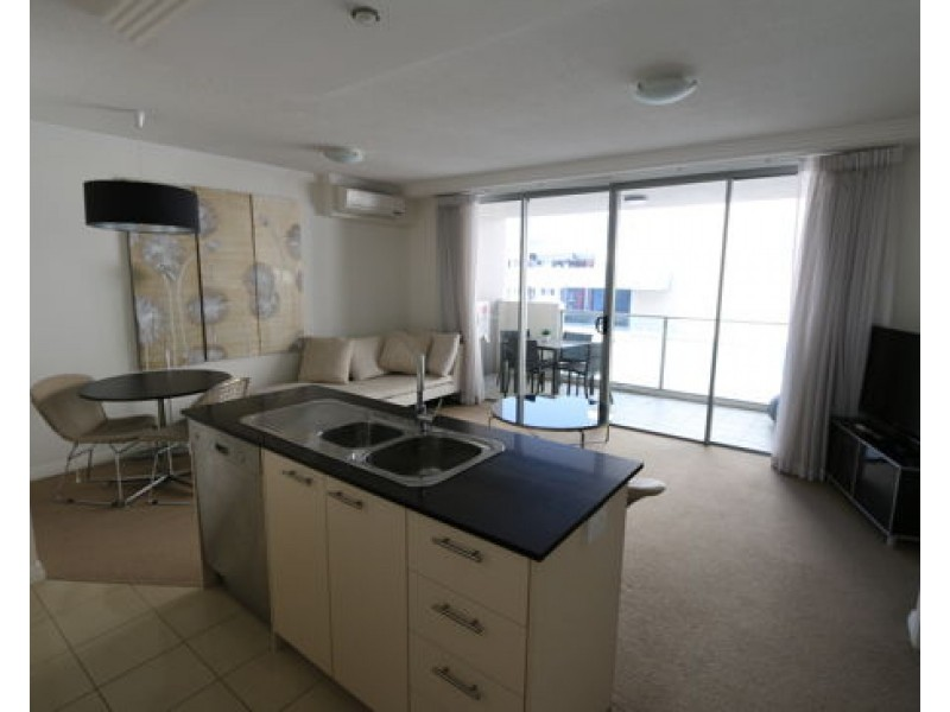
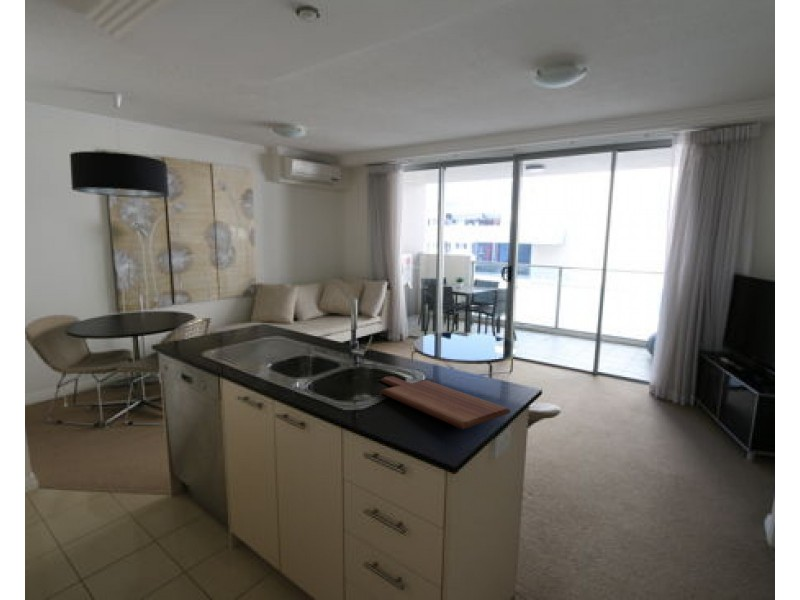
+ cutting board (438, 399)
